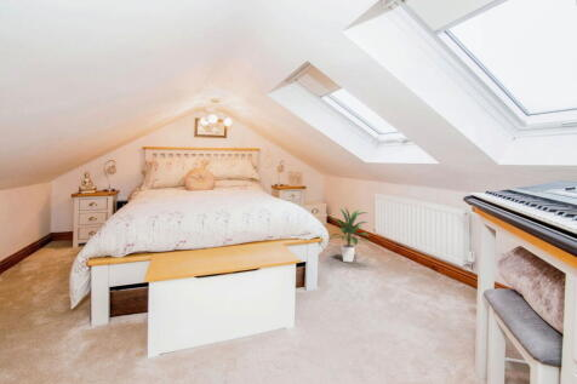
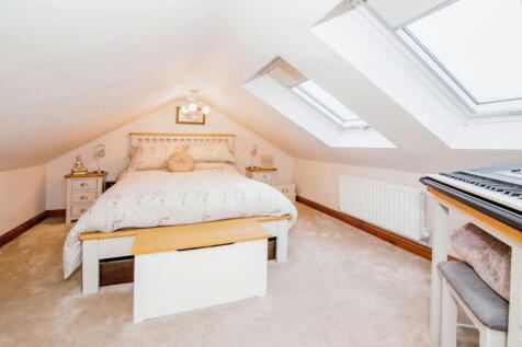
- indoor plant (350, 233)
